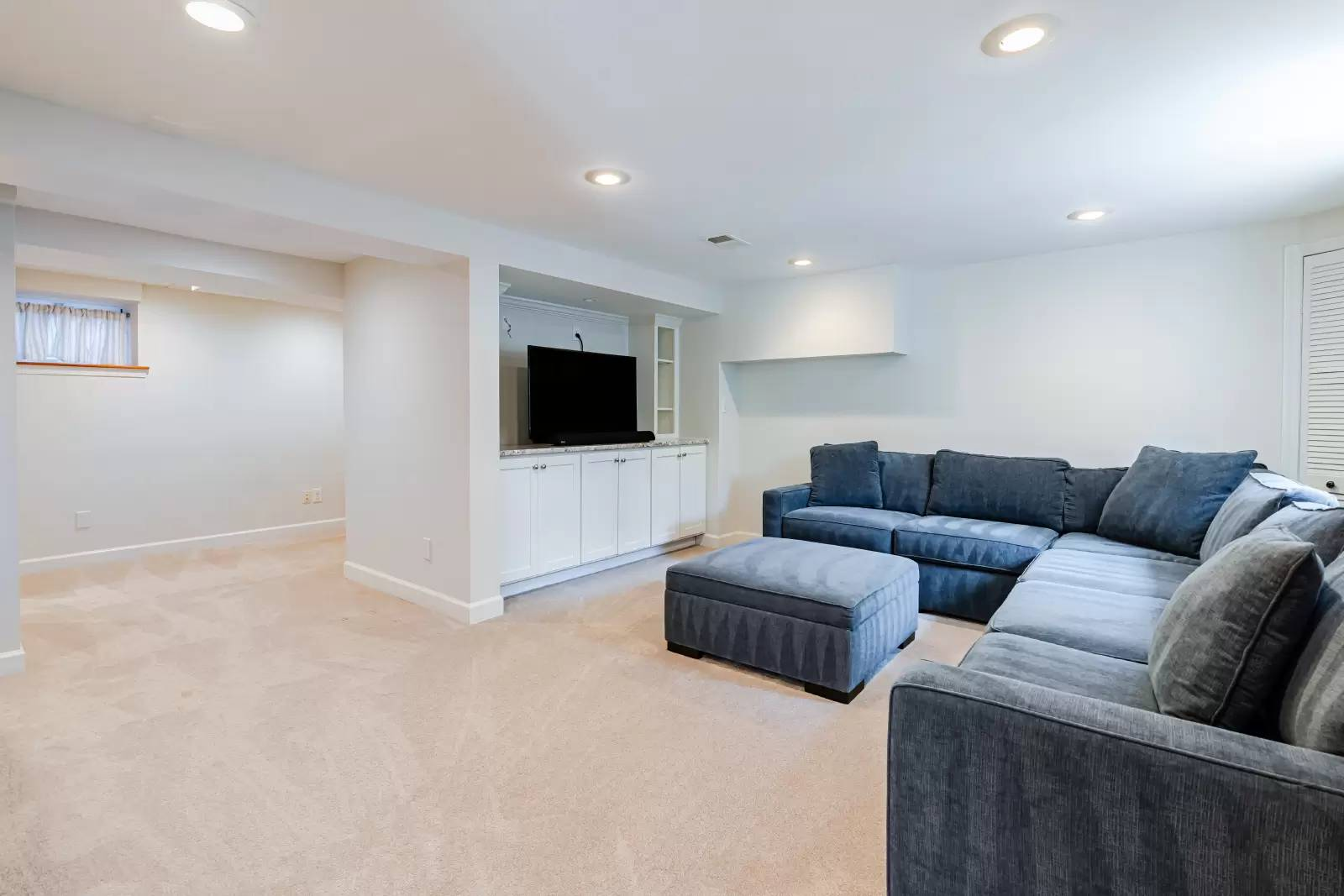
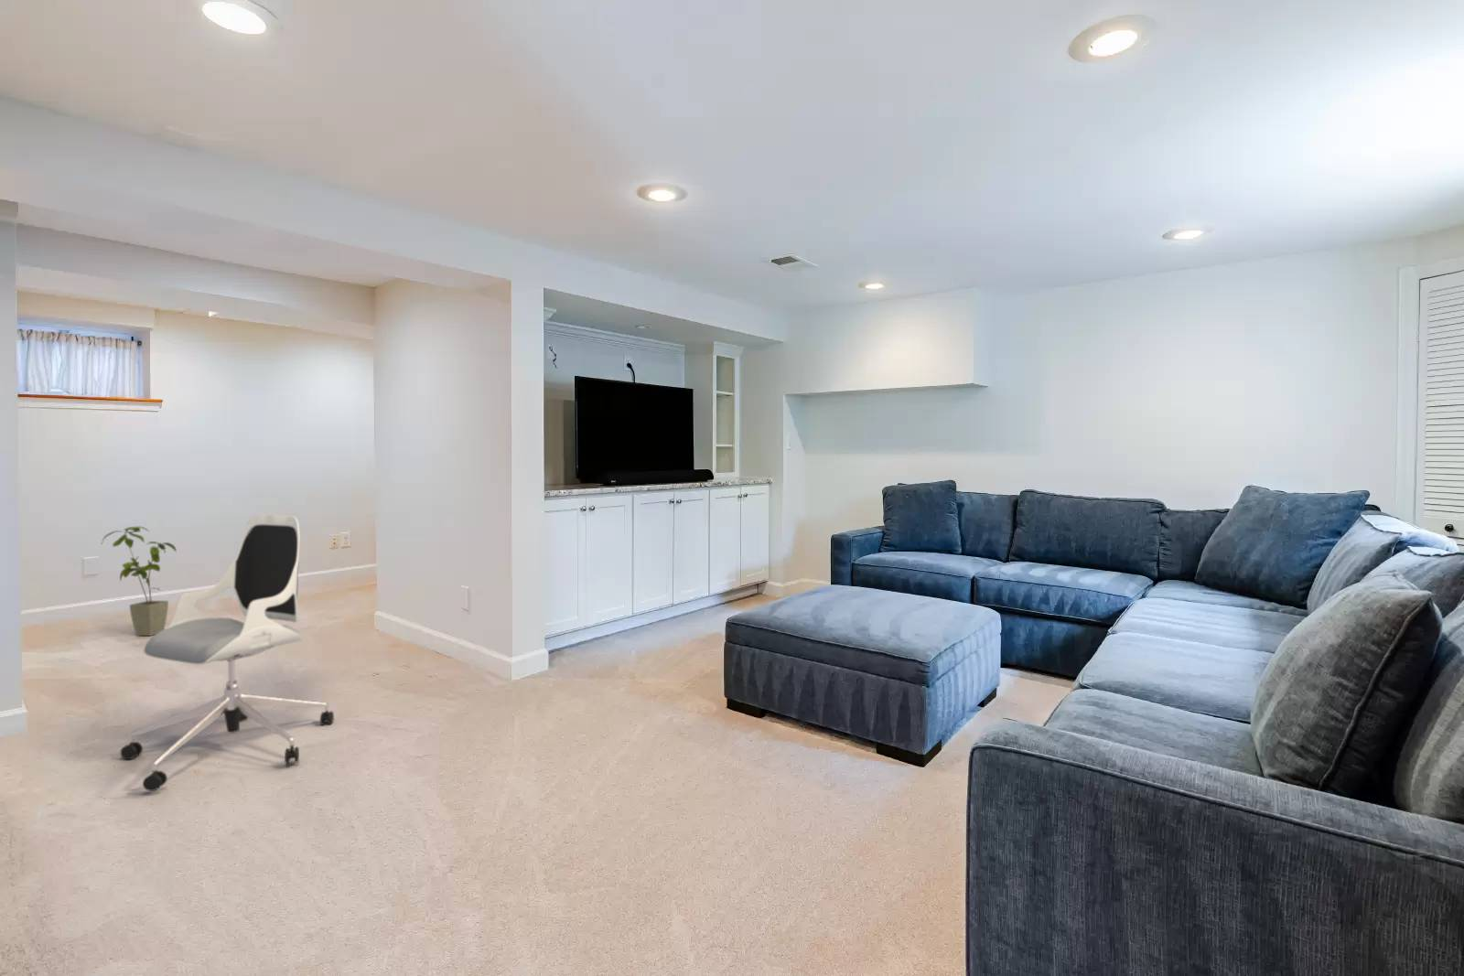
+ house plant (139, 580)
+ office chair (225, 633)
